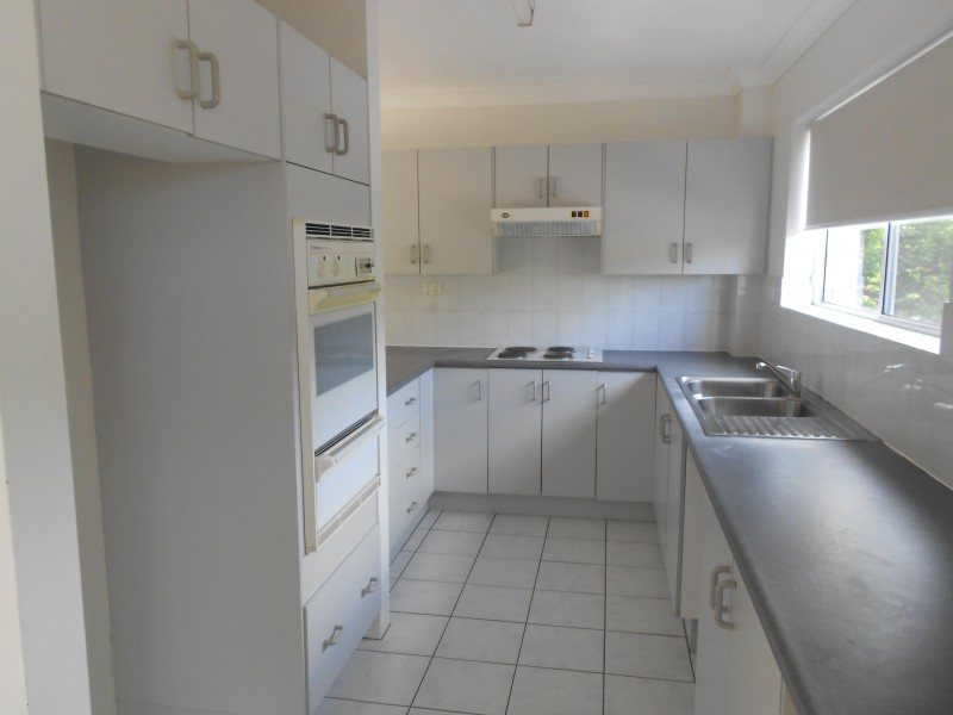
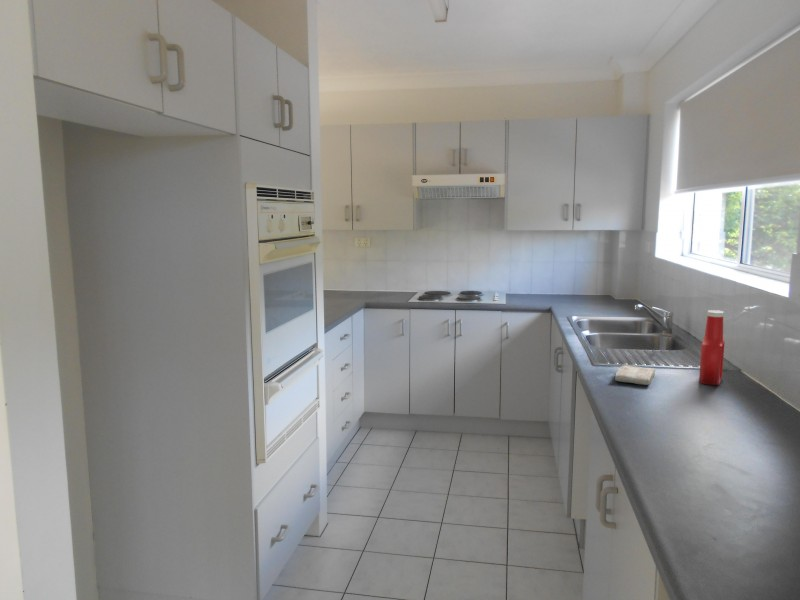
+ soap bottle (713, 345)
+ washcloth (635, 374)
